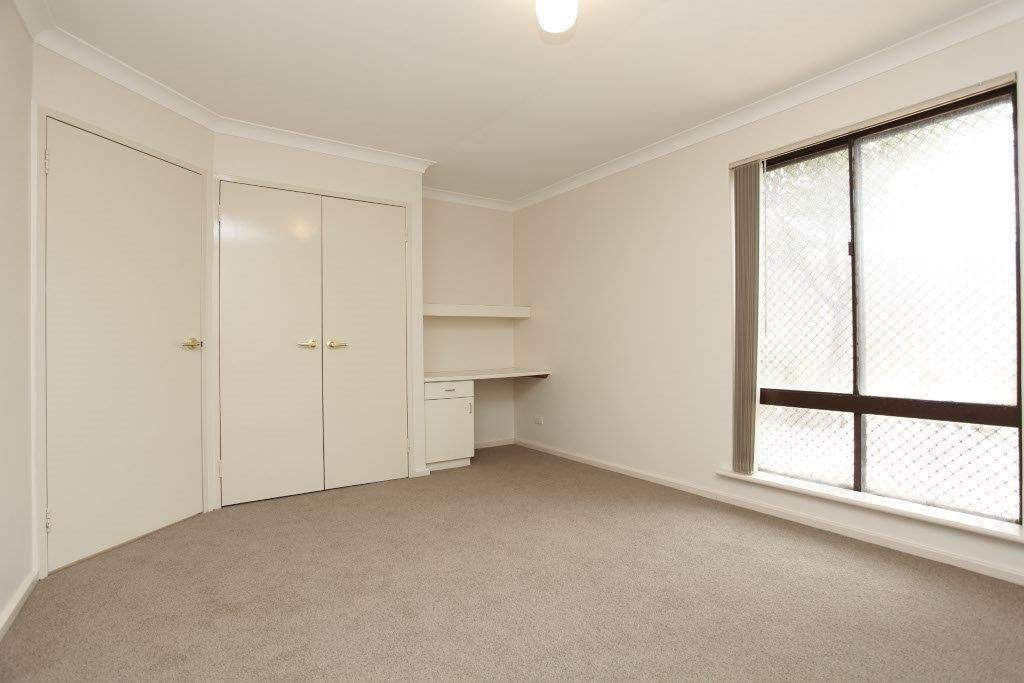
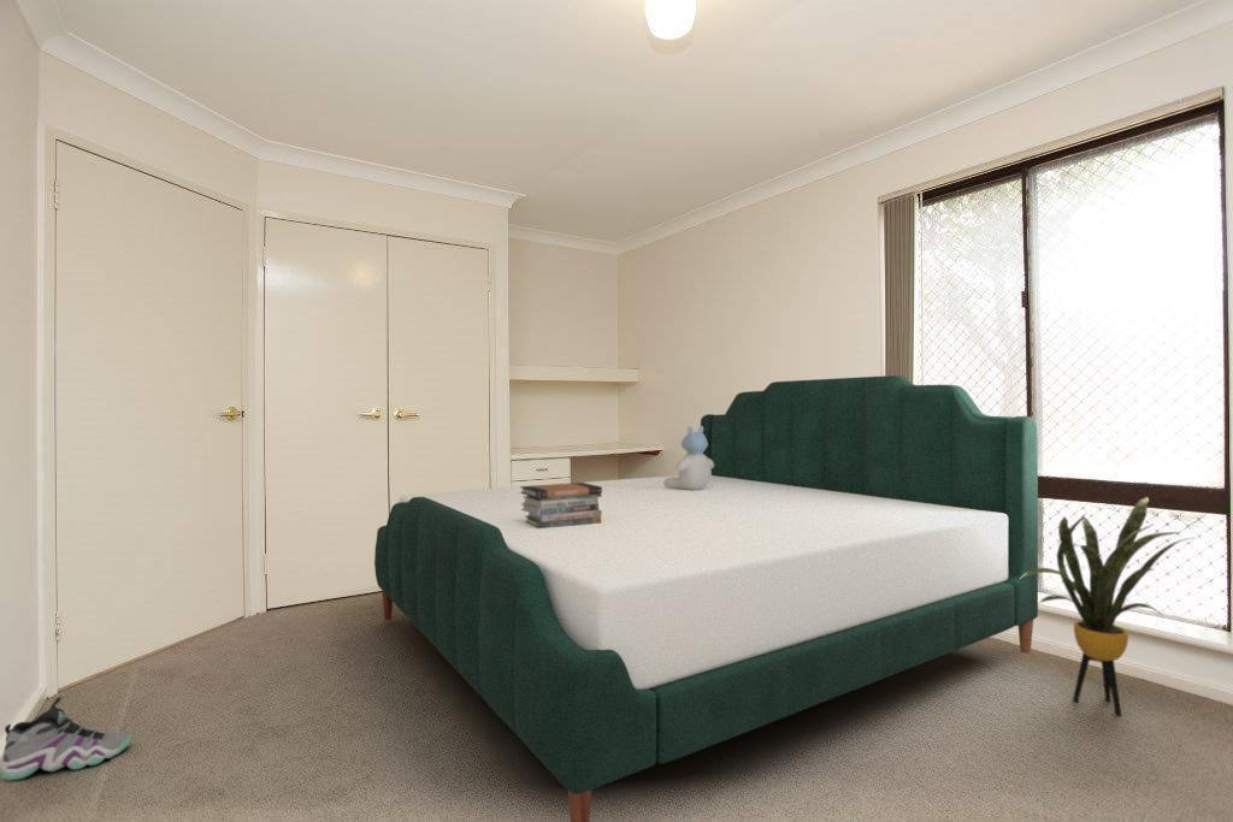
+ house plant (1115, 605)
+ bed (677, 503)
+ stuffed bear (688, 455)
+ sneaker (67, 729)
+ book stack (560, 501)
